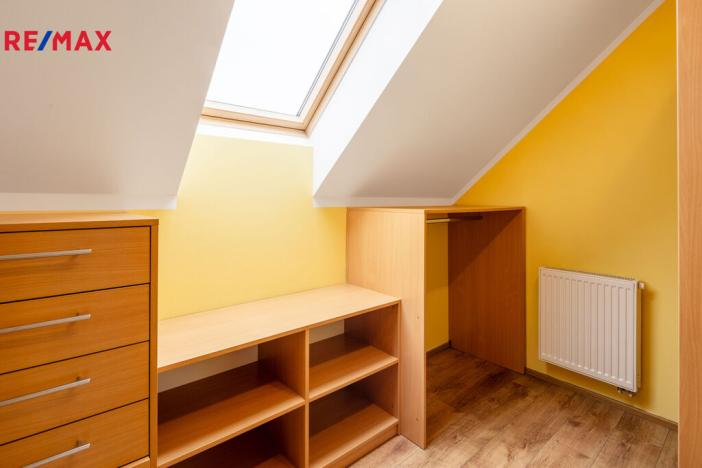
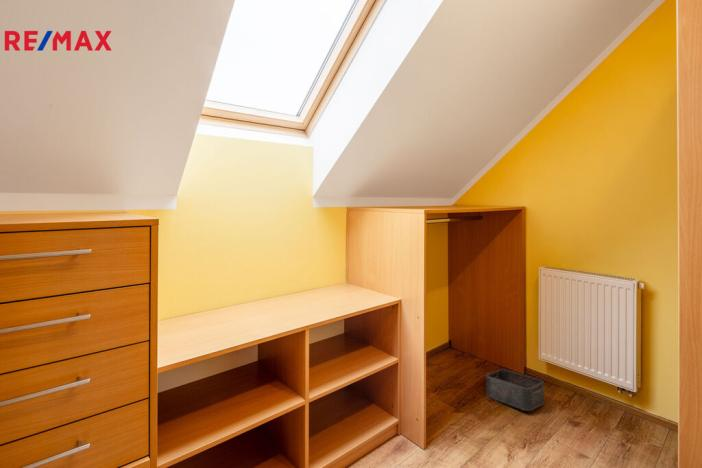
+ storage bin (514, 388)
